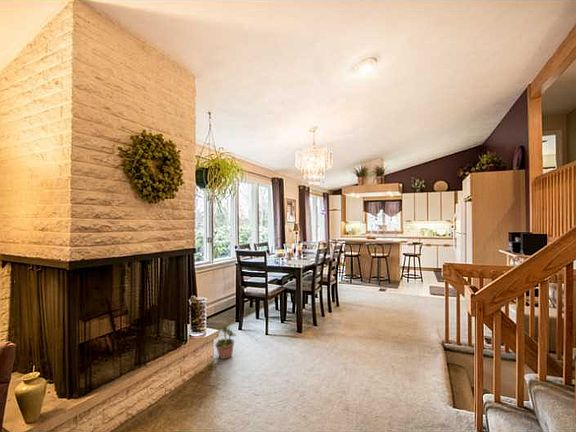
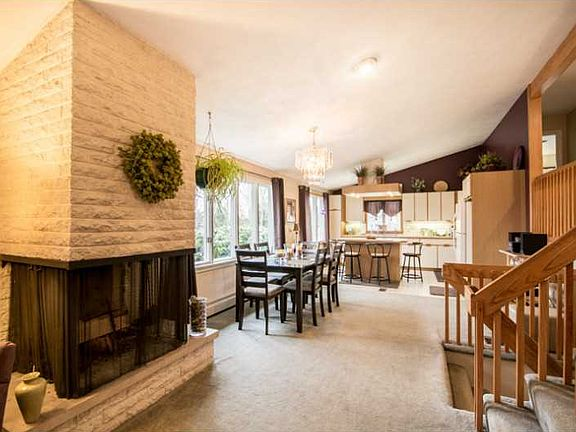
- potted plant (224, 339)
